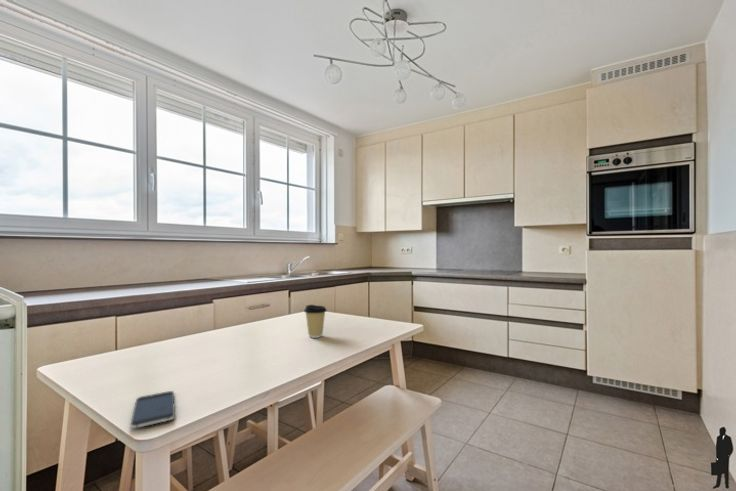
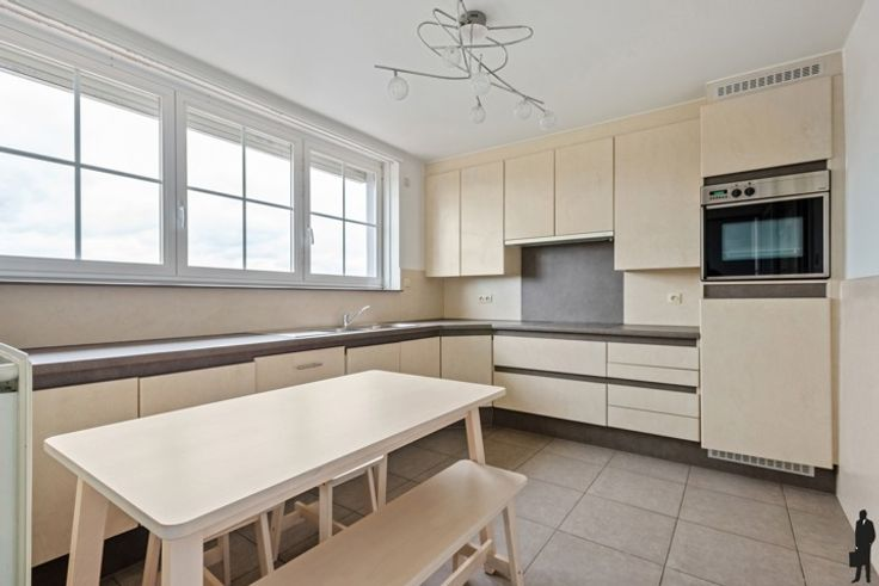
- coffee cup (315, 321)
- smartphone (154, 407)
